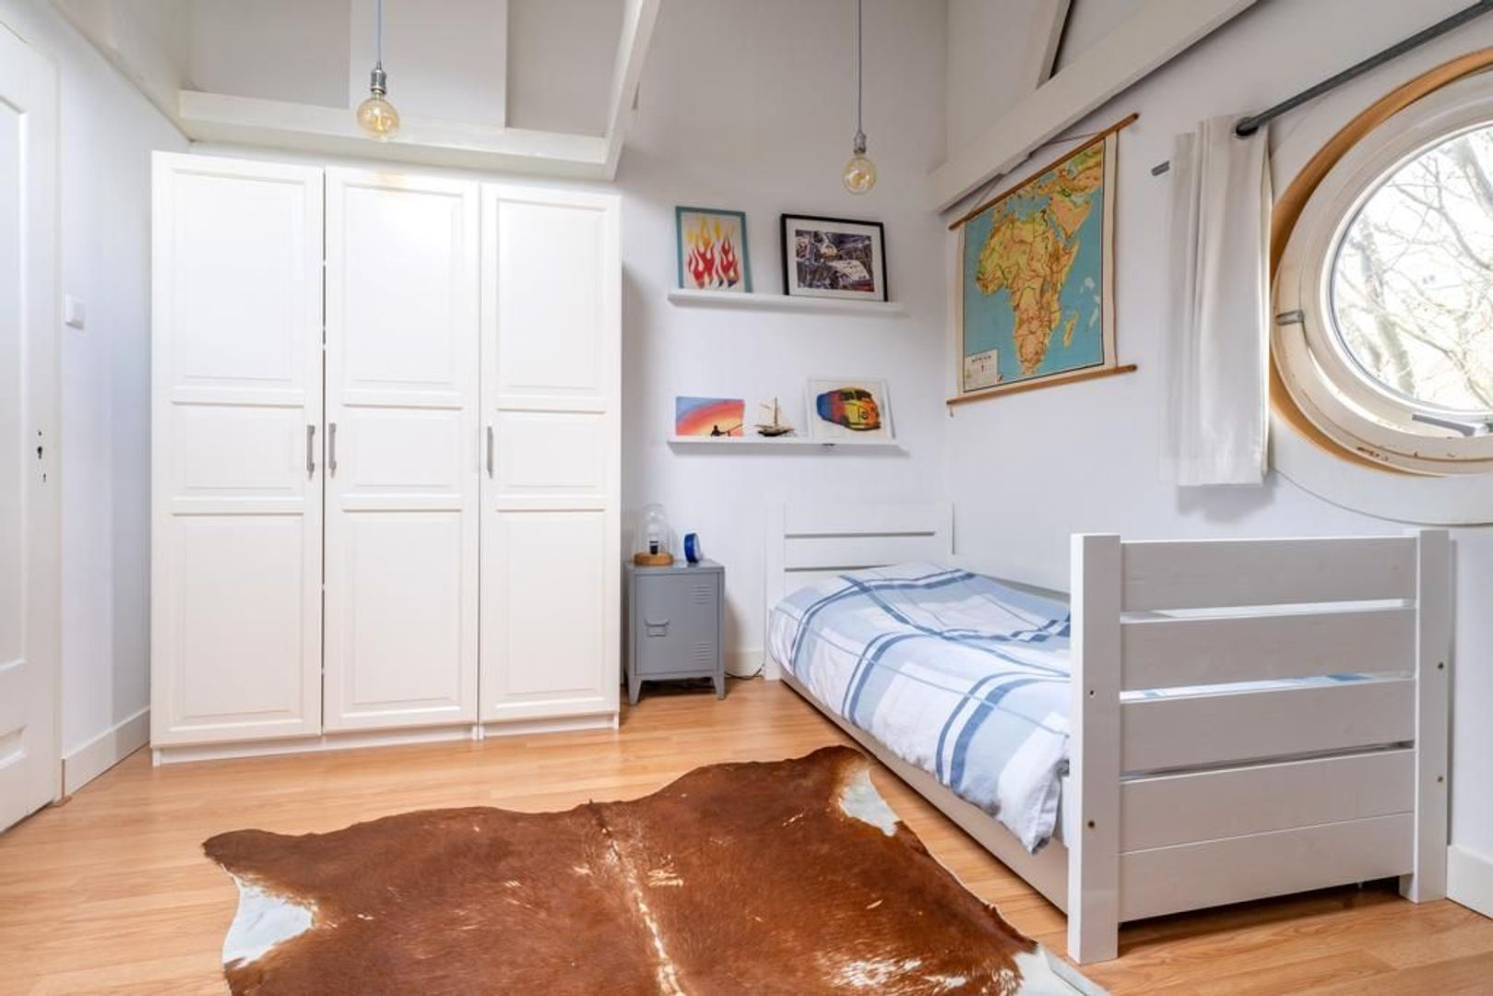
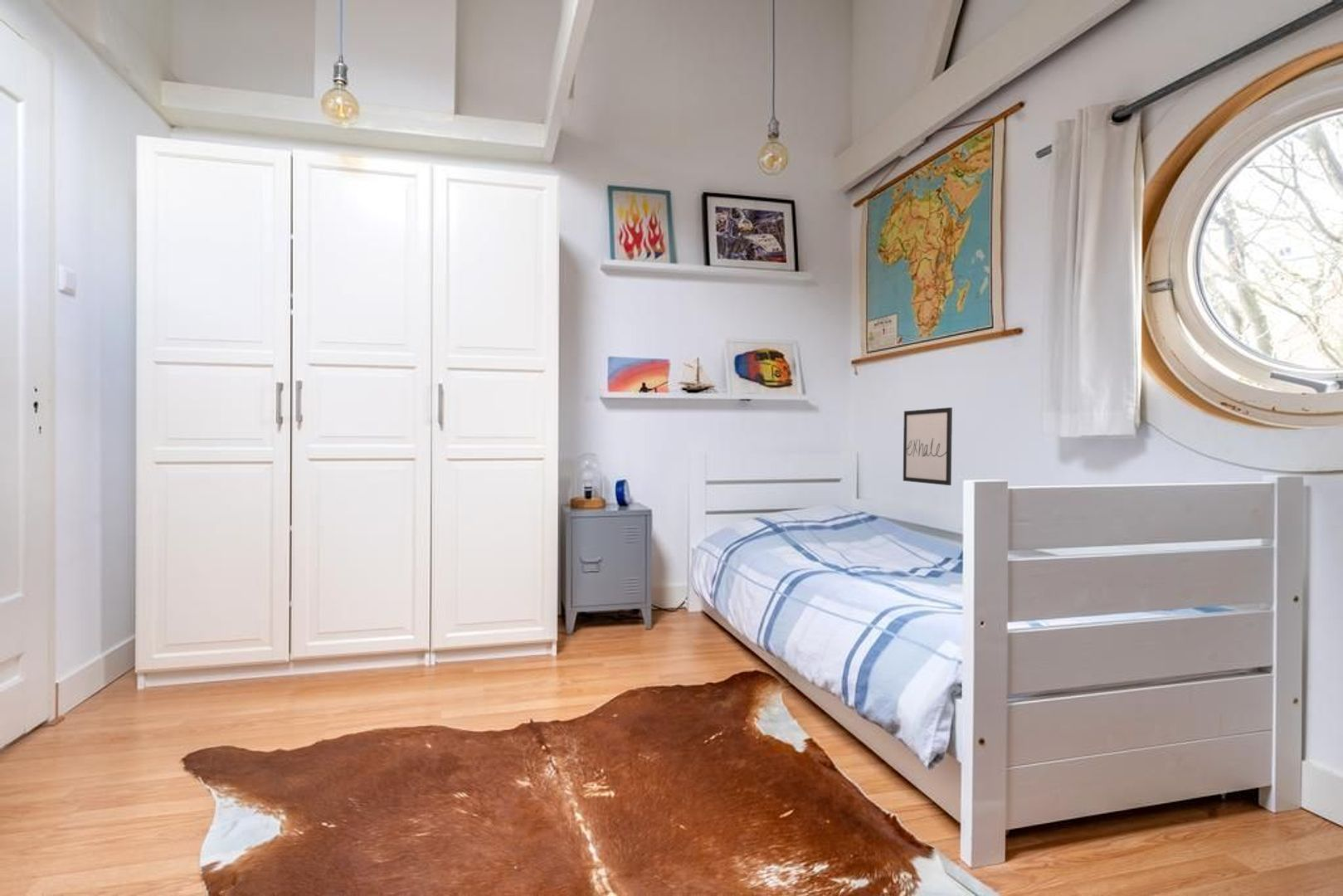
+ wall art (926, 446)
